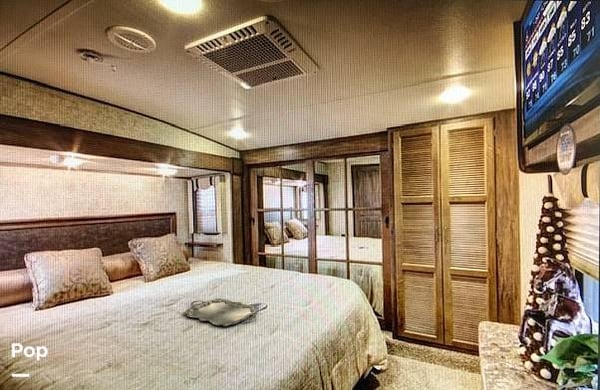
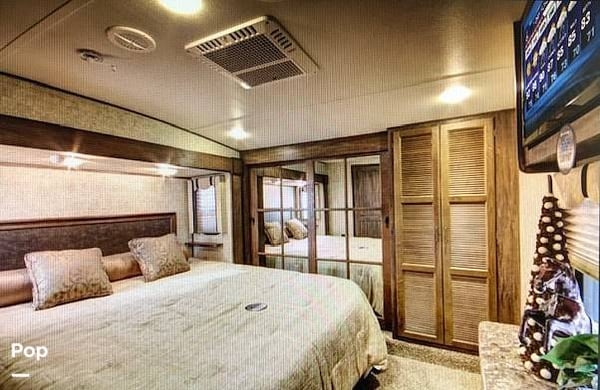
- serving tray (221, 310)
